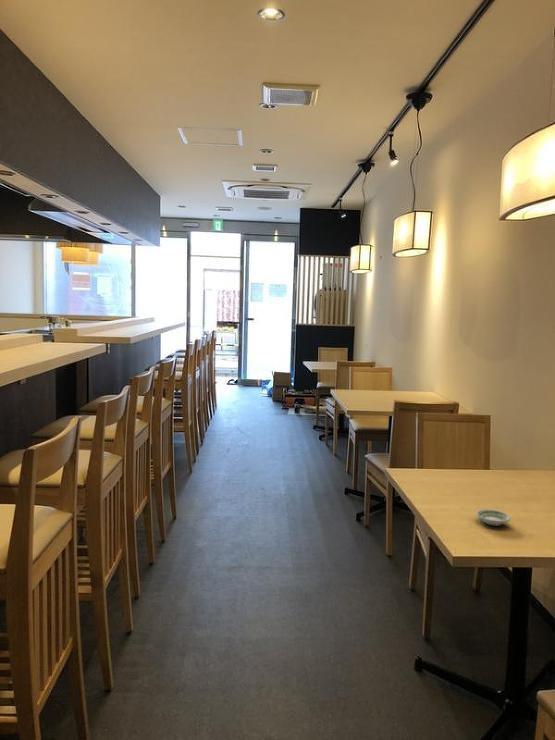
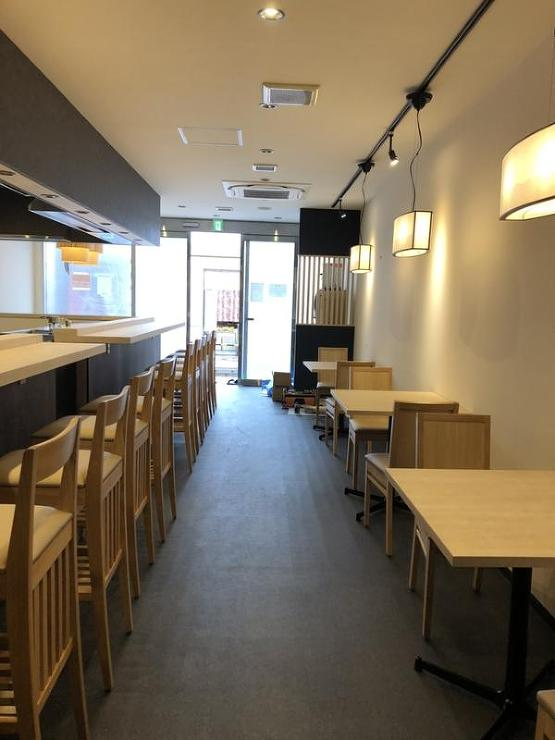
- saucer (492, 518)
